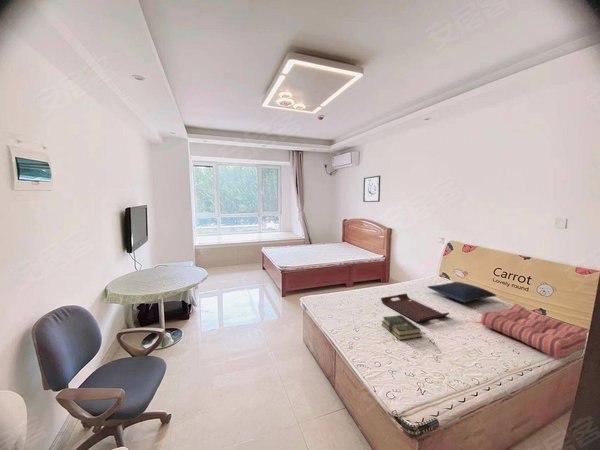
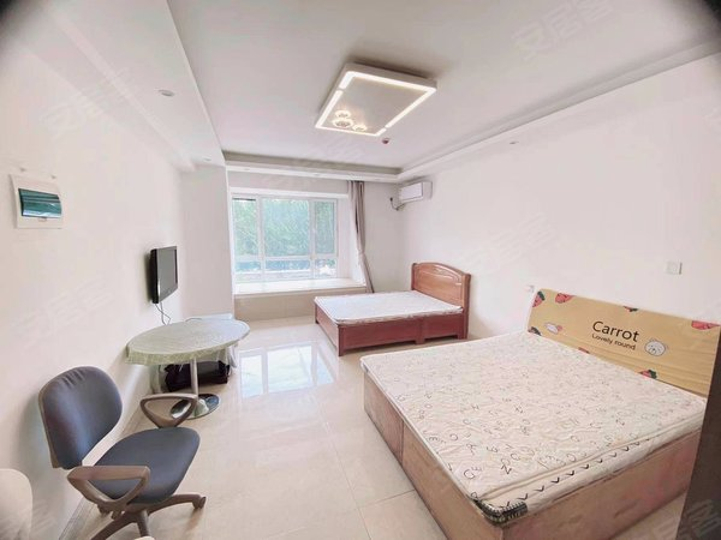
- serving tray (412, 306)
- book (400, 326)
- pillow (459, 290)
- wall art (371, 189)
- seat cushion (534, 327)
